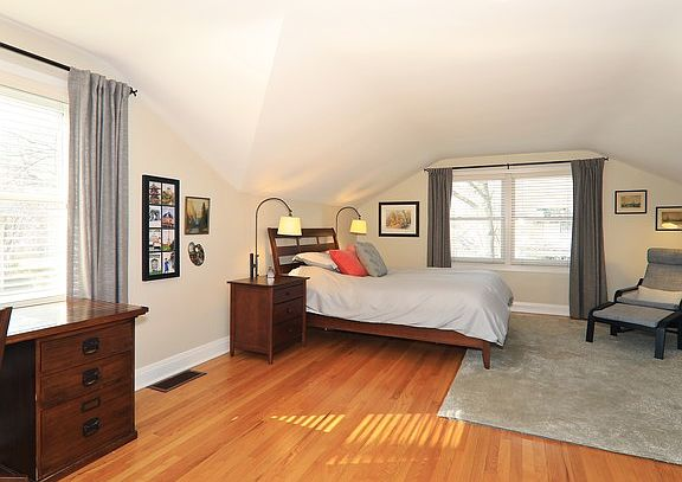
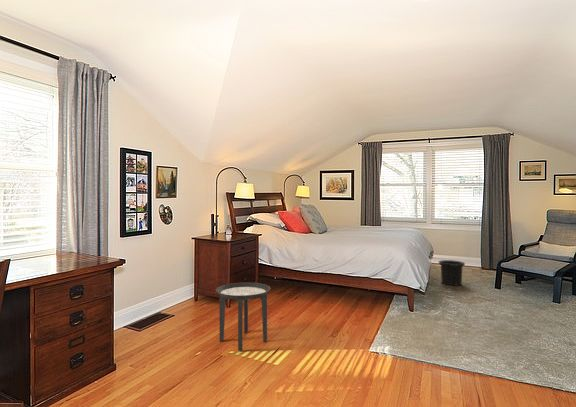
+ side table (242, 314)
+ trash can (451, 272)
